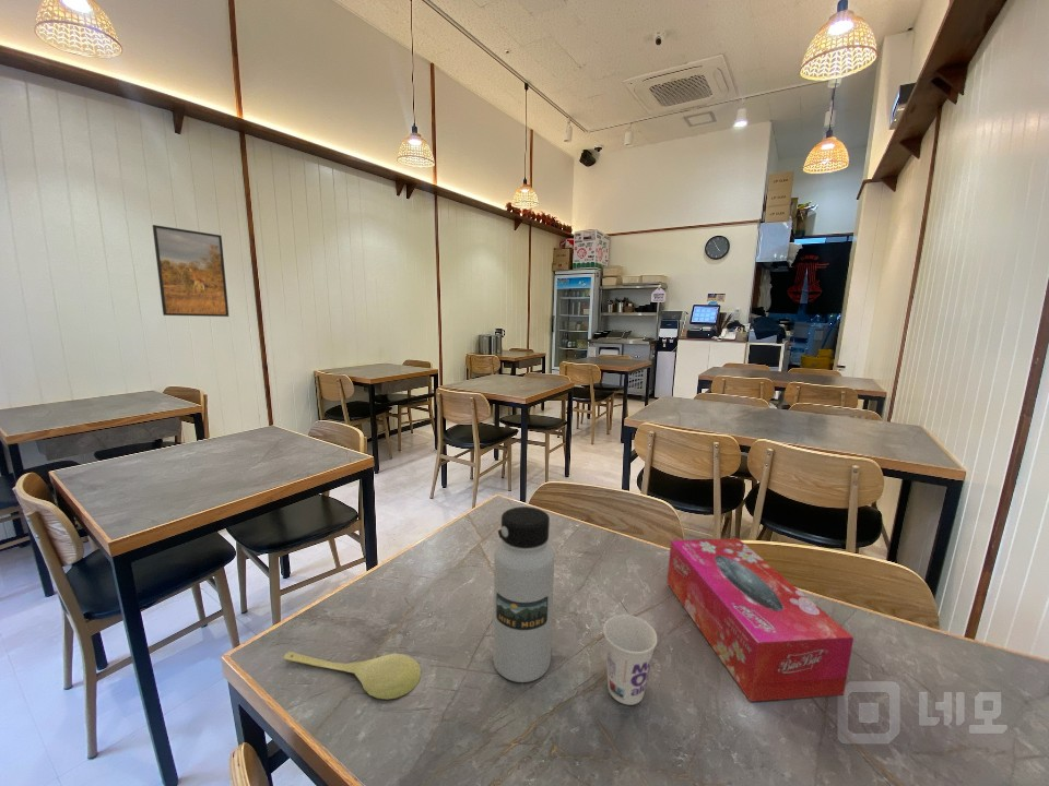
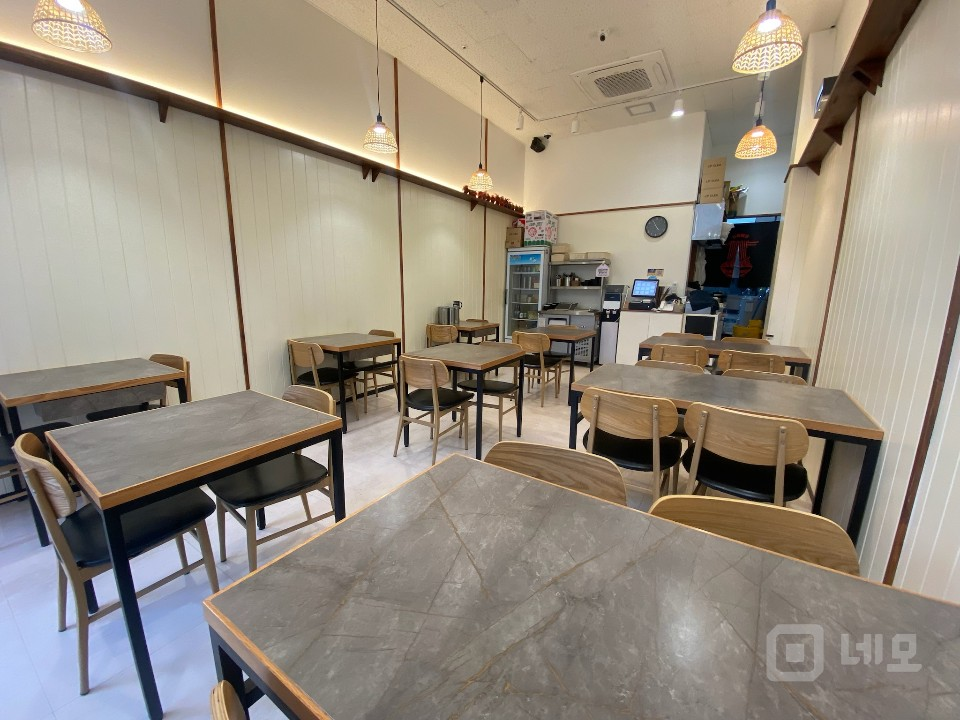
- cup (627, 660)
- spoon (350, 666)
- water bottle (523, 590)
- tissue box (743, 605)
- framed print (192, 273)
